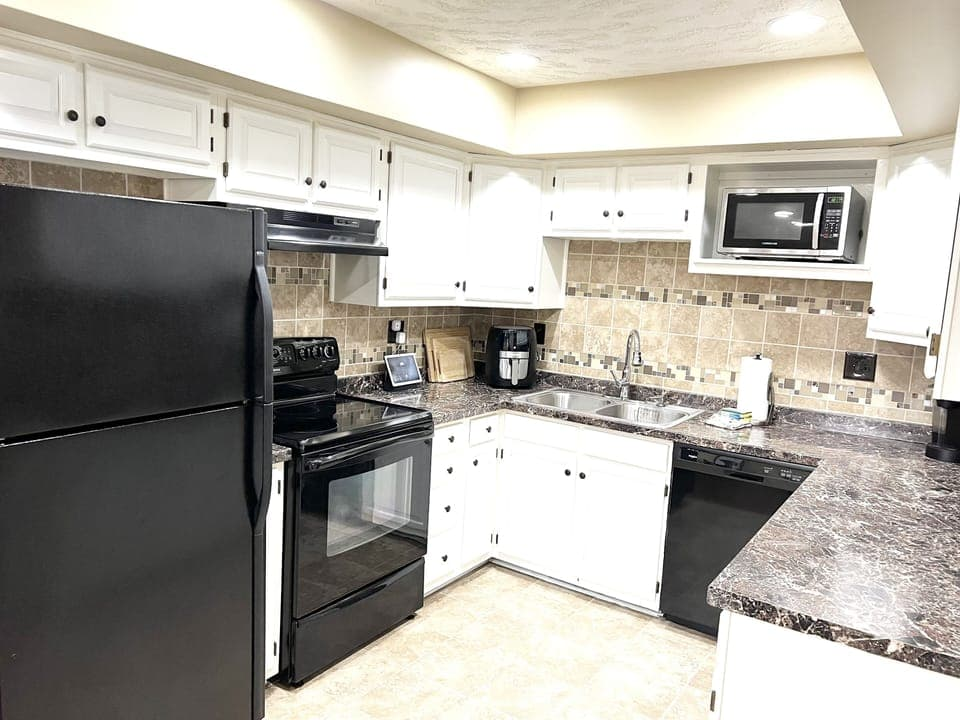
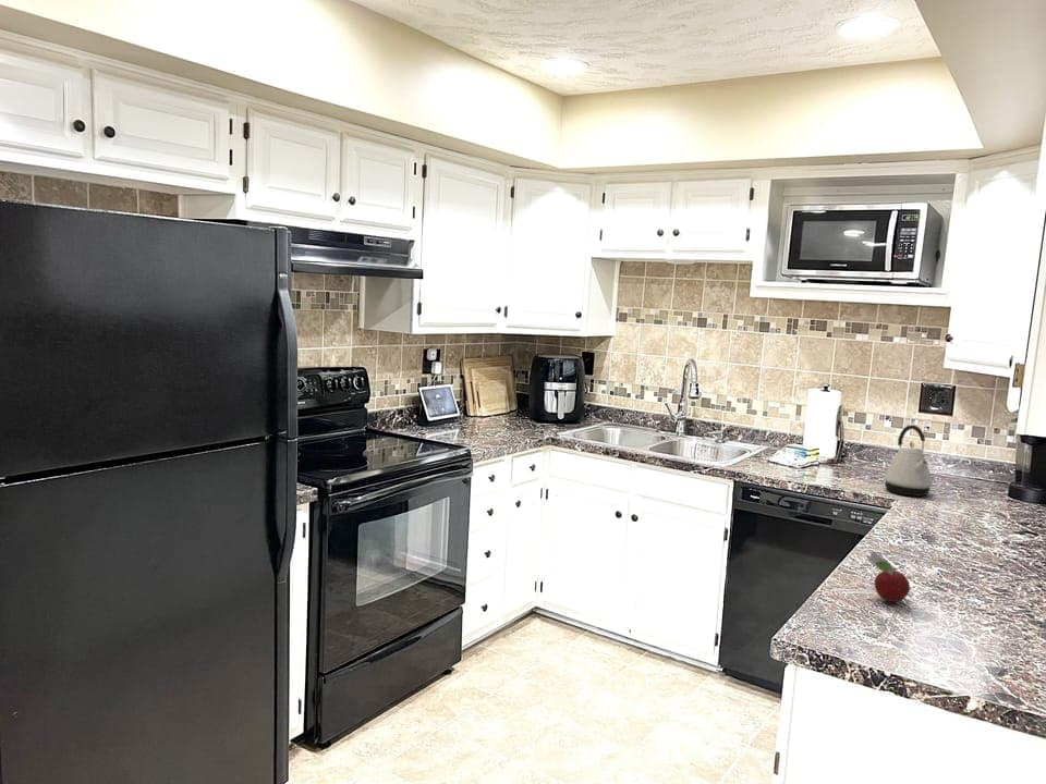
+ fruit (887, 578)
+ kettle (911, 458)
